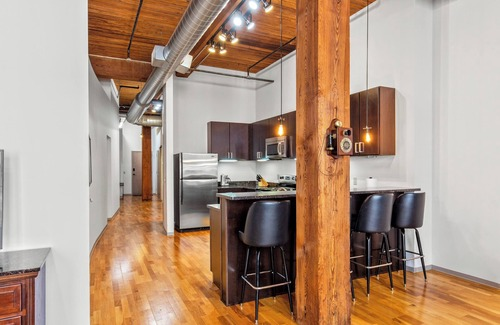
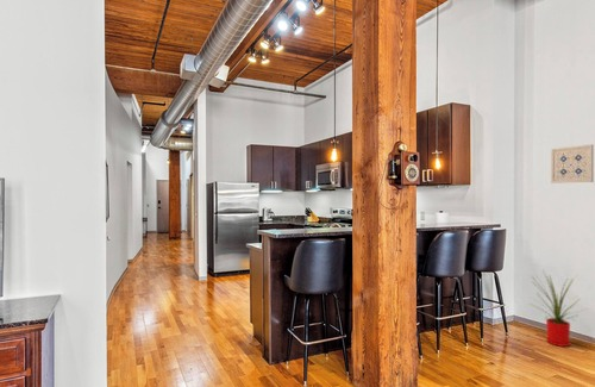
+ house plant (558, 307)
+ wall art (571, 164)
